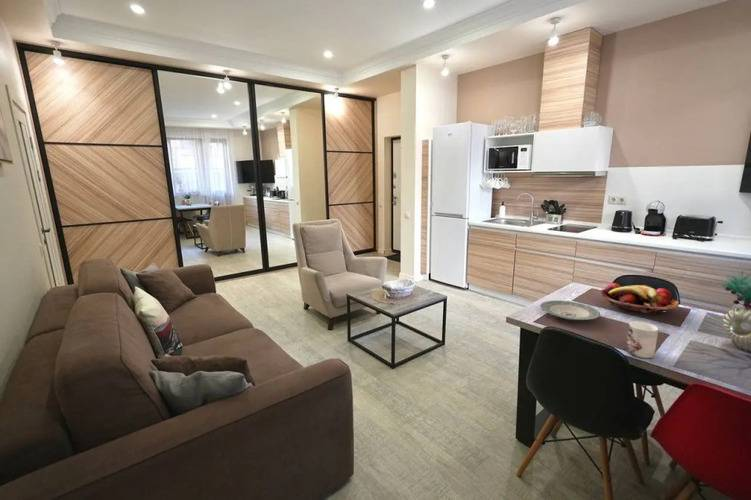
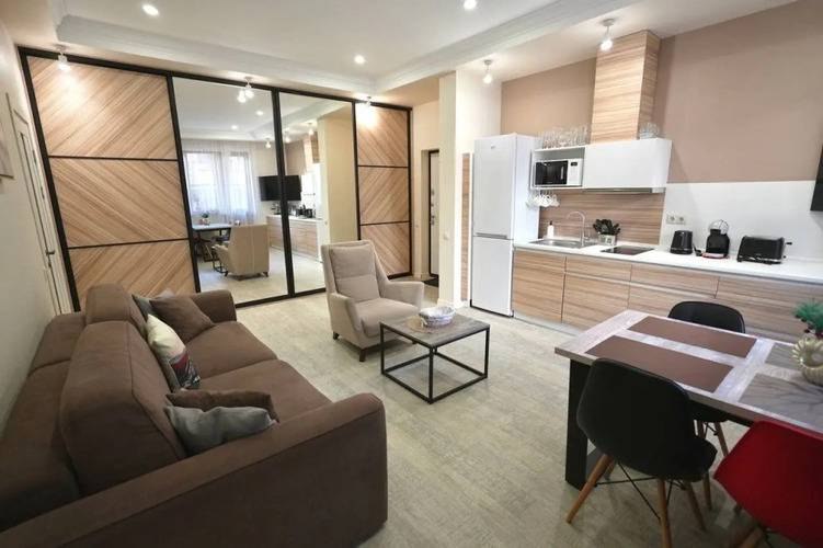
- fruit basket (639, 297)
- mug (640, 338)
- plate (568, 312)
